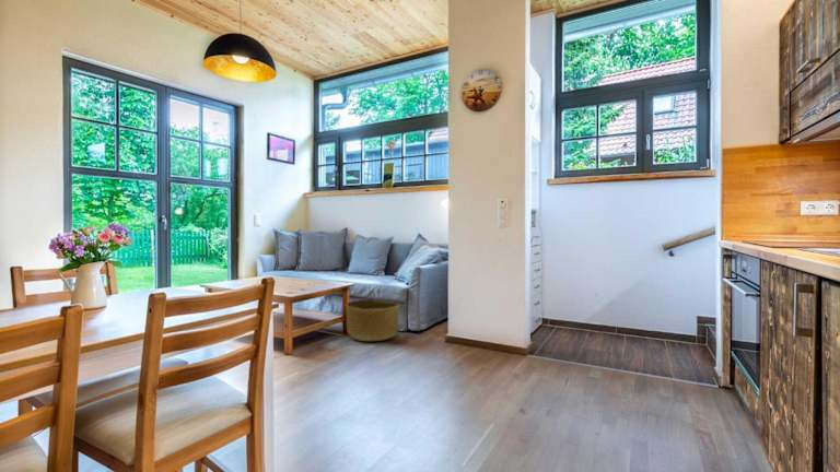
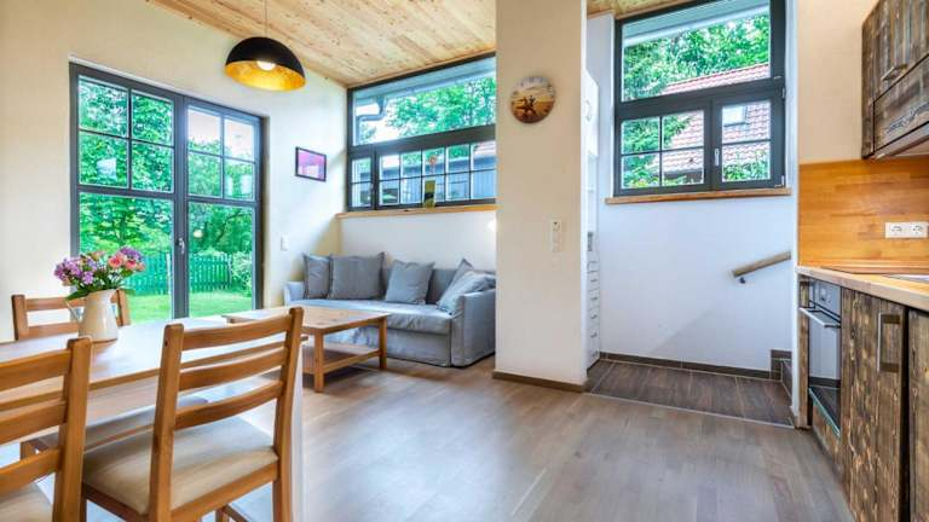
- basket (372, 319)
